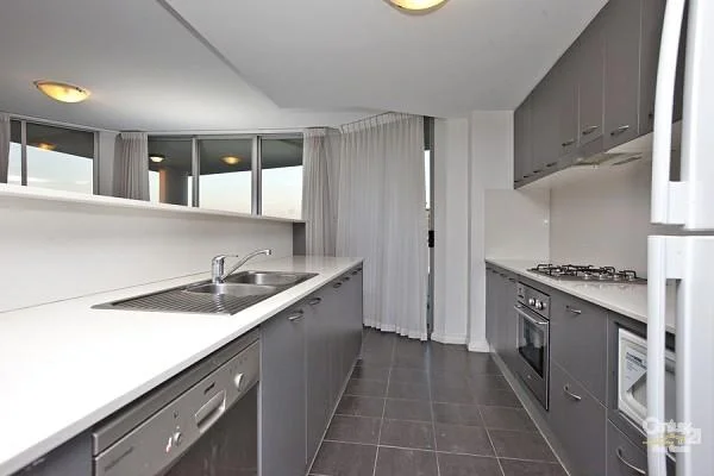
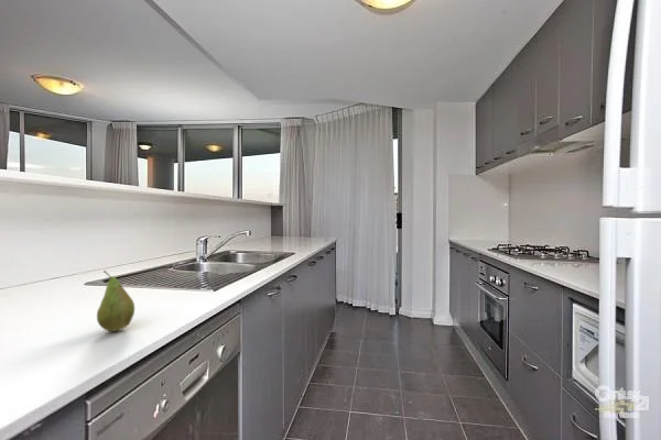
+ fruit (116, 299)
